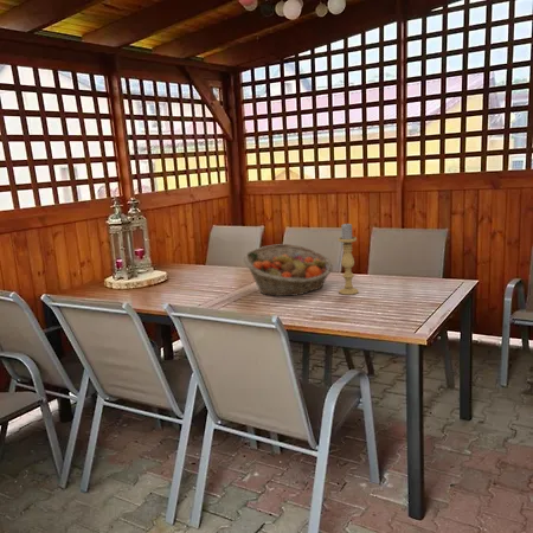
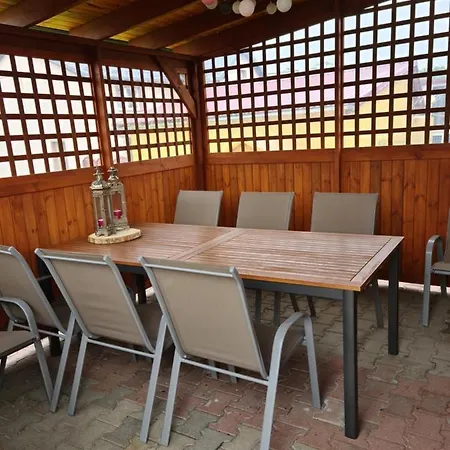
- candle holder (347, 257)
- fruit basket (288, 269)
